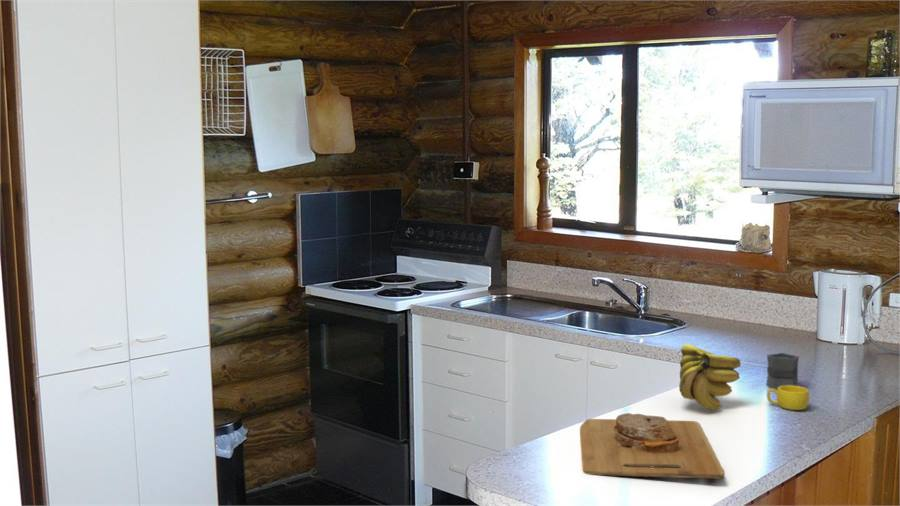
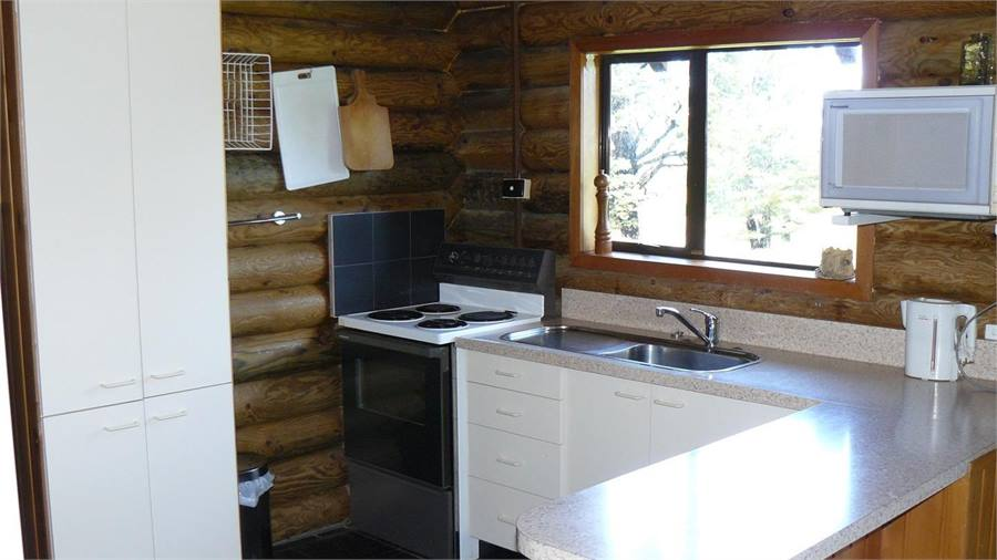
- cup (787, 397)
- cutting board (645, 432)
- banana (709, 376)
- mug (785, 371)
